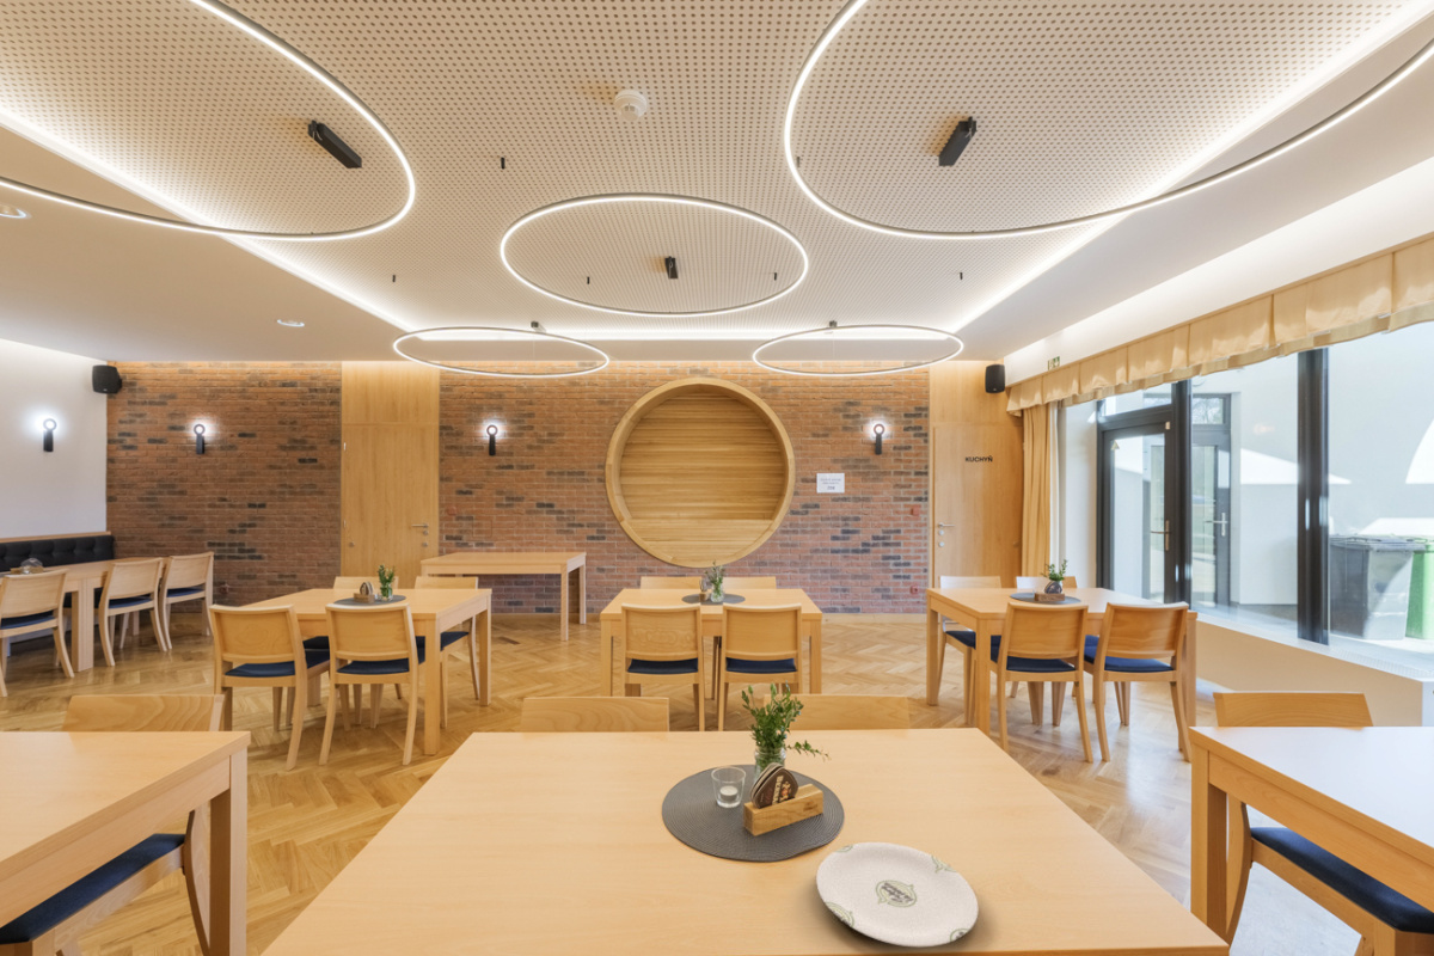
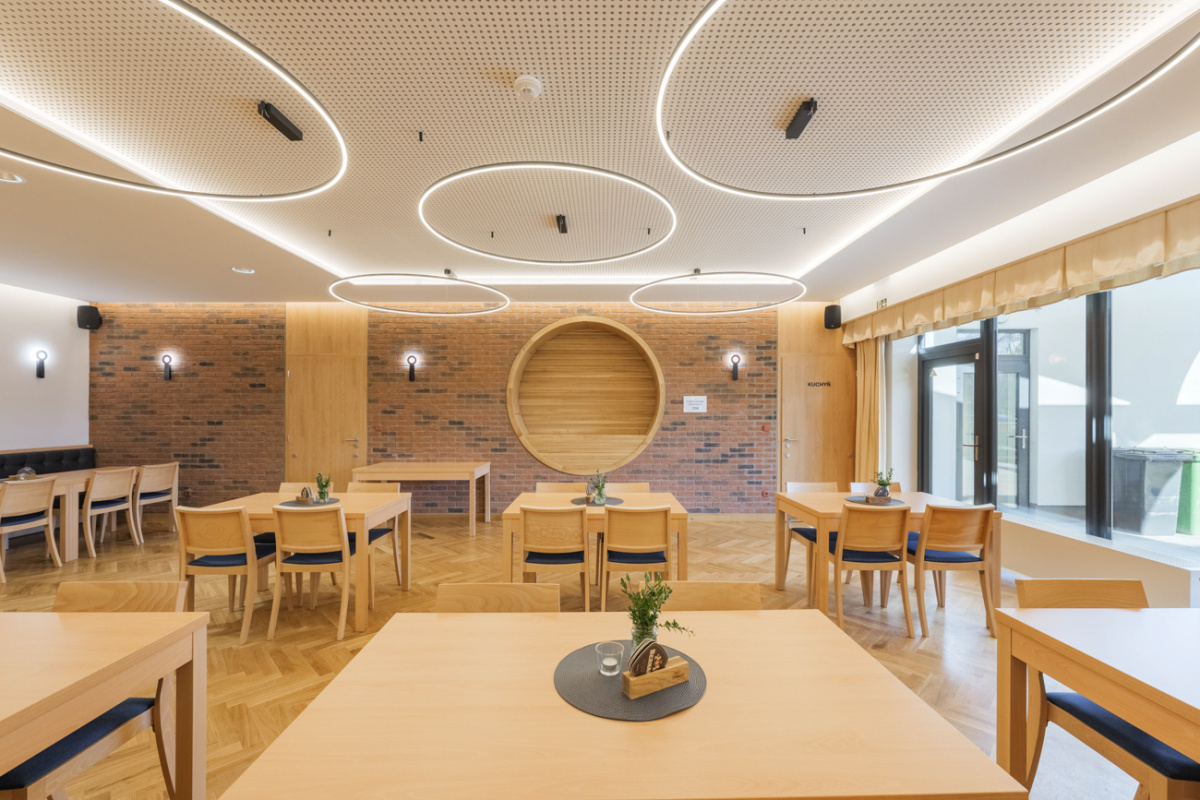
- plate (894, 893)
